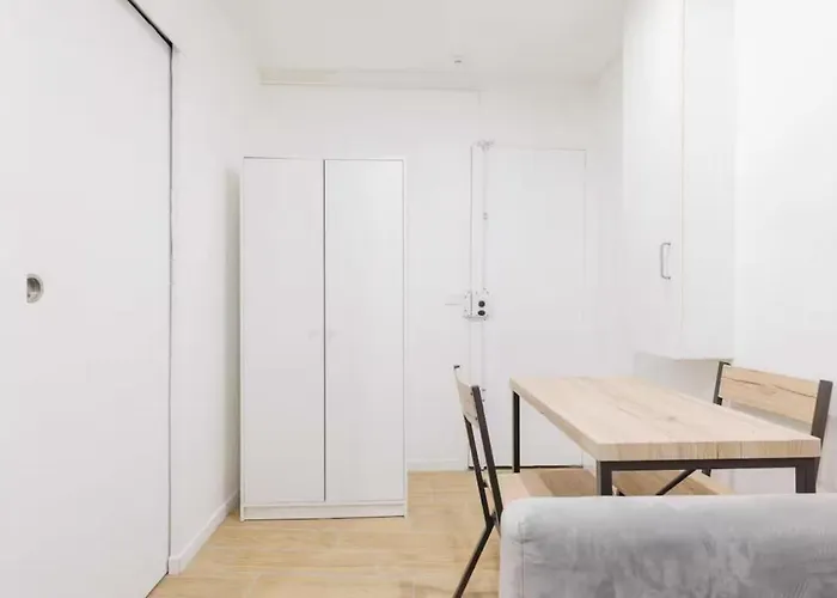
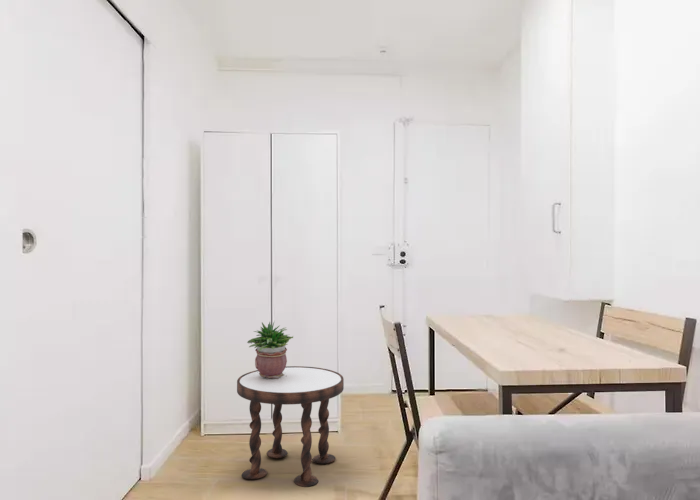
+ potted plant (271, 348)
+ side table (281, 420)
